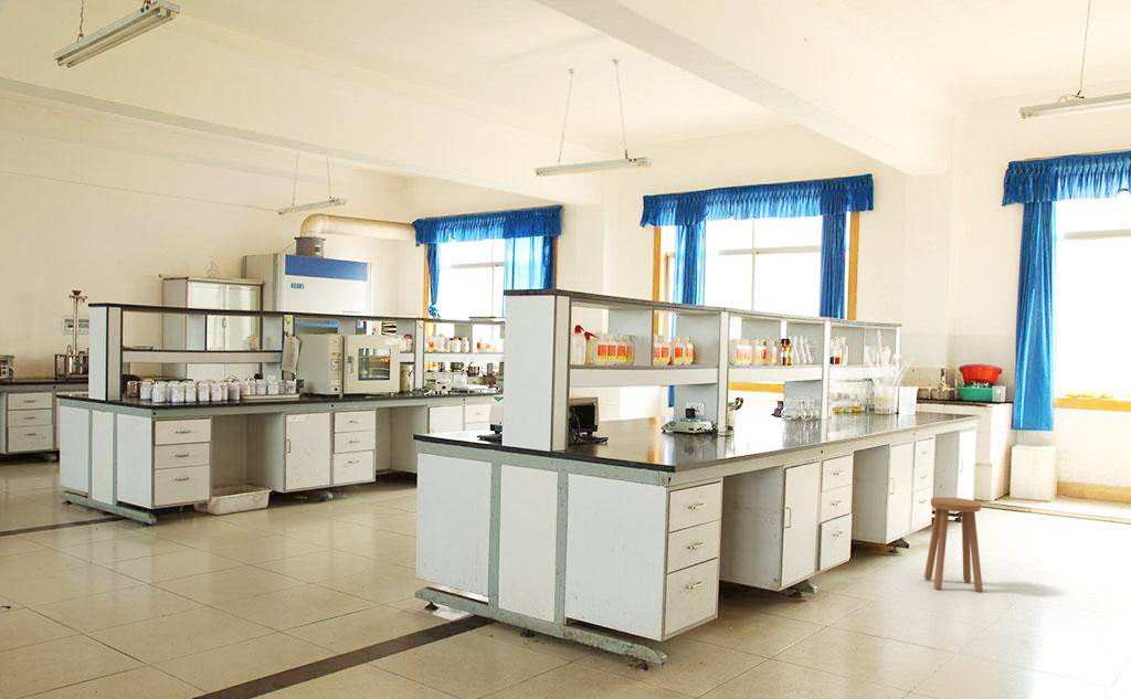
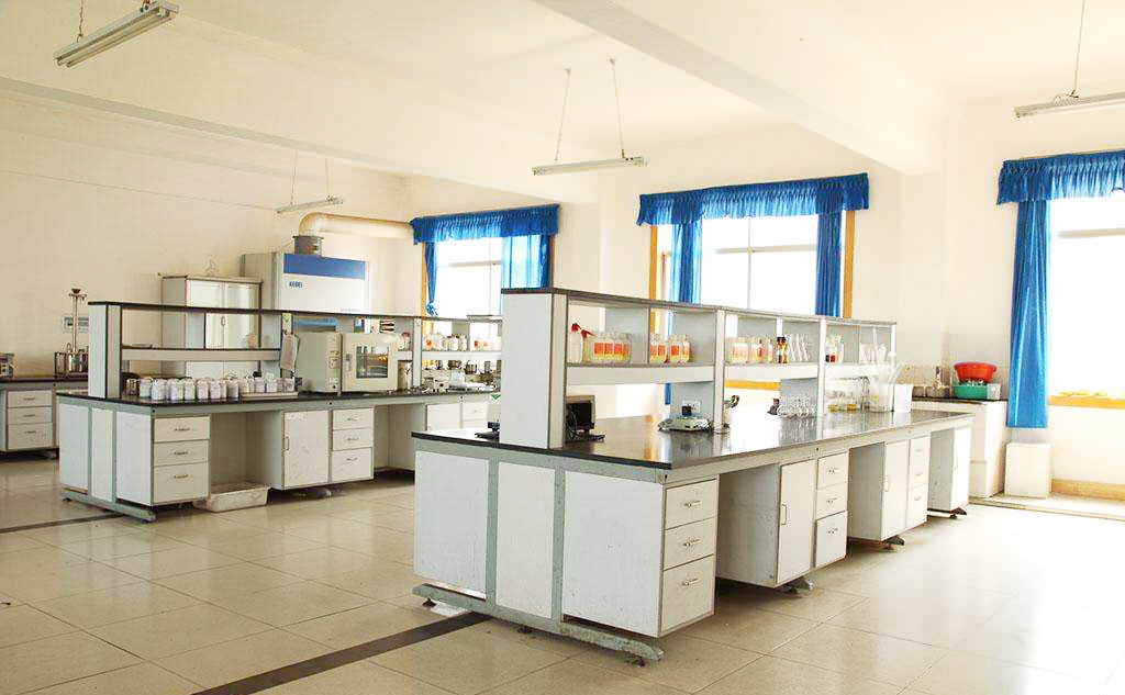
- stool (945, 541)
